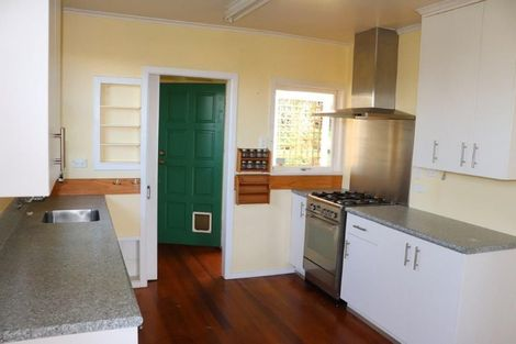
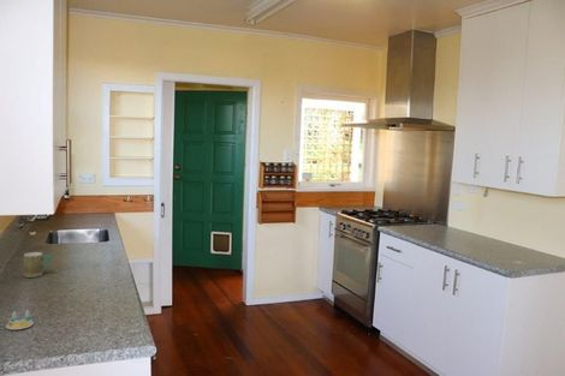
+ salt and pepper shaker set (19, 318)
+ mug (37, 264)
